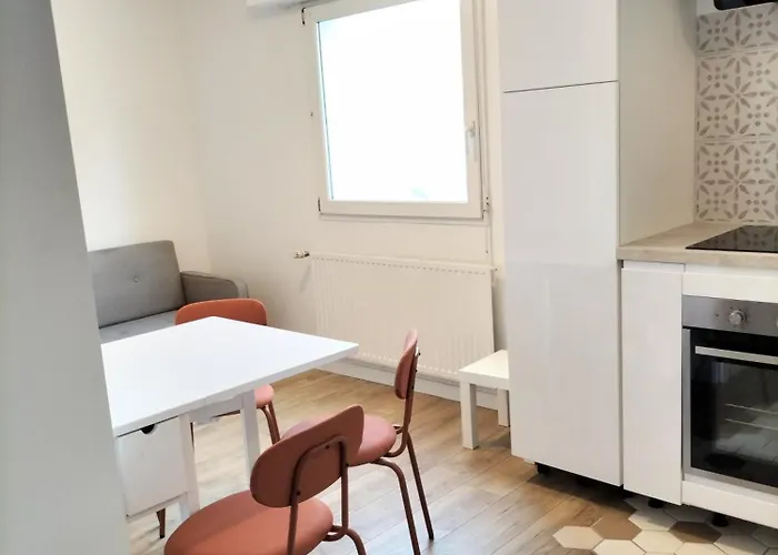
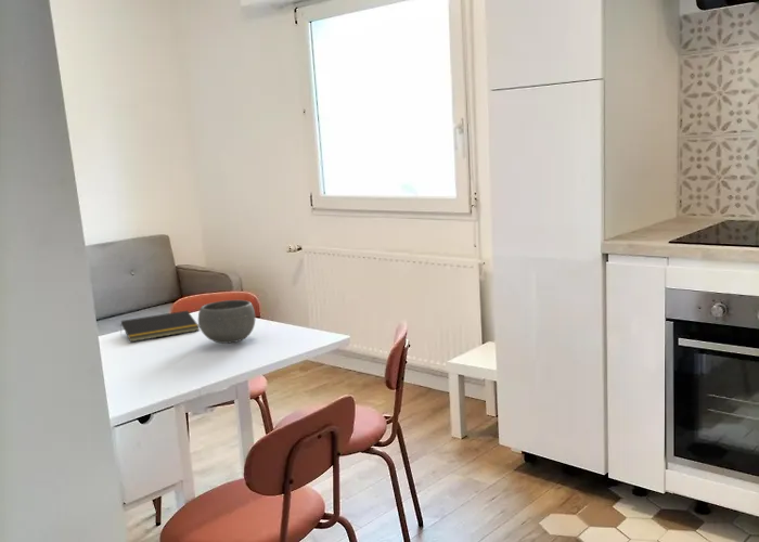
+ notepad (159, 325)
+ bowl (227, 323)
